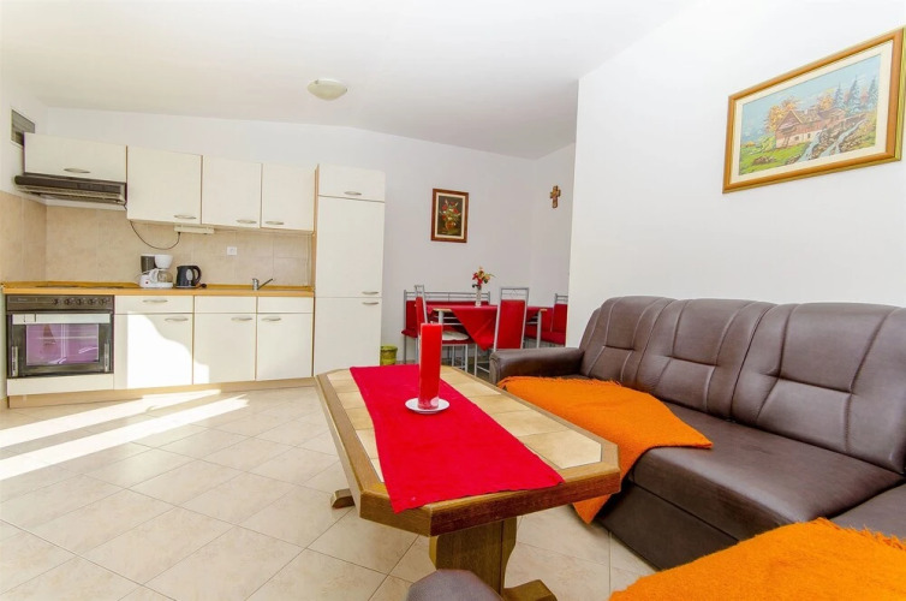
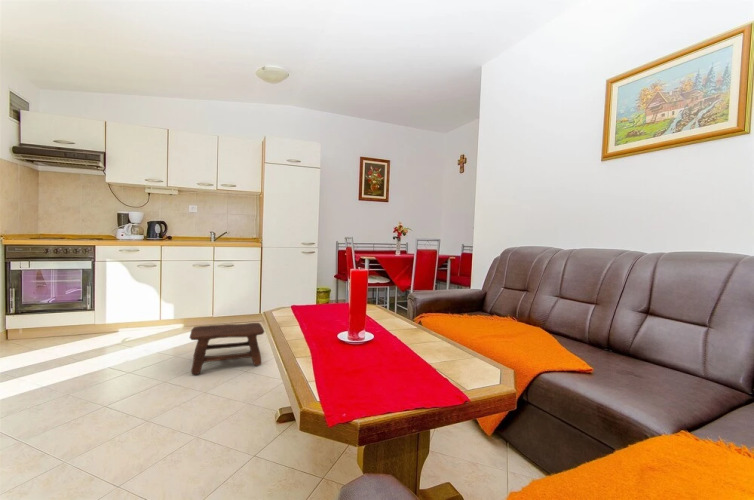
+ stool (227, 345)
